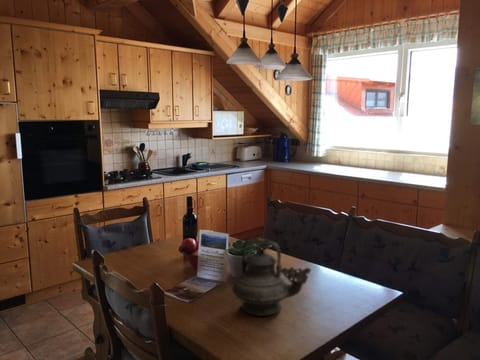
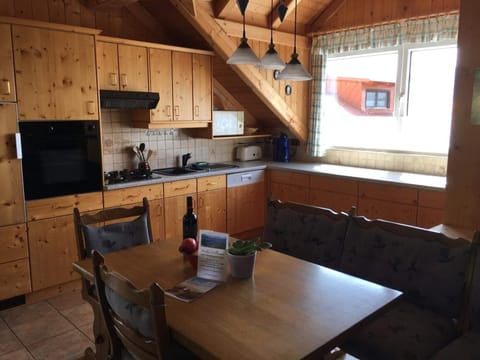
- teapot (271, 274)
